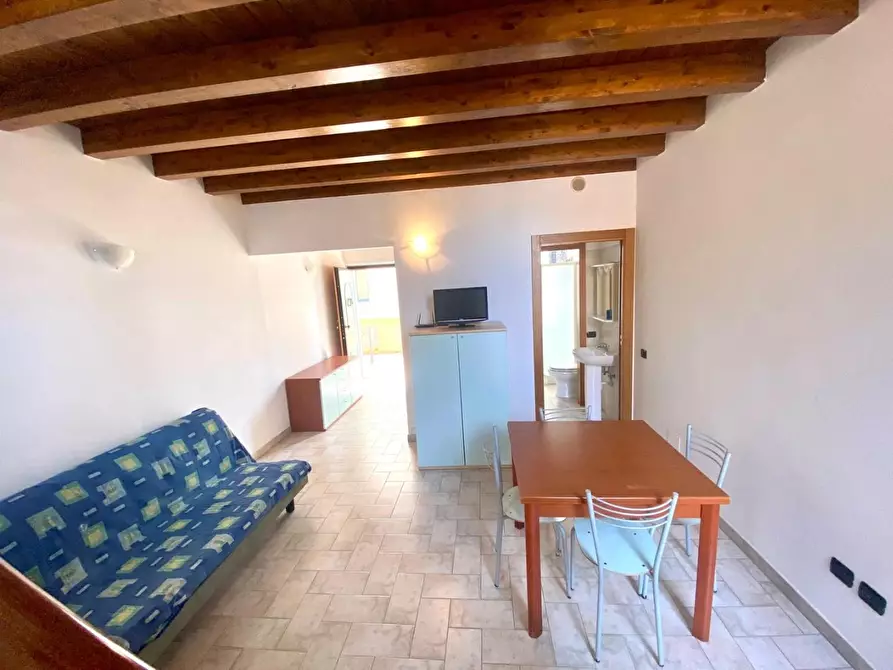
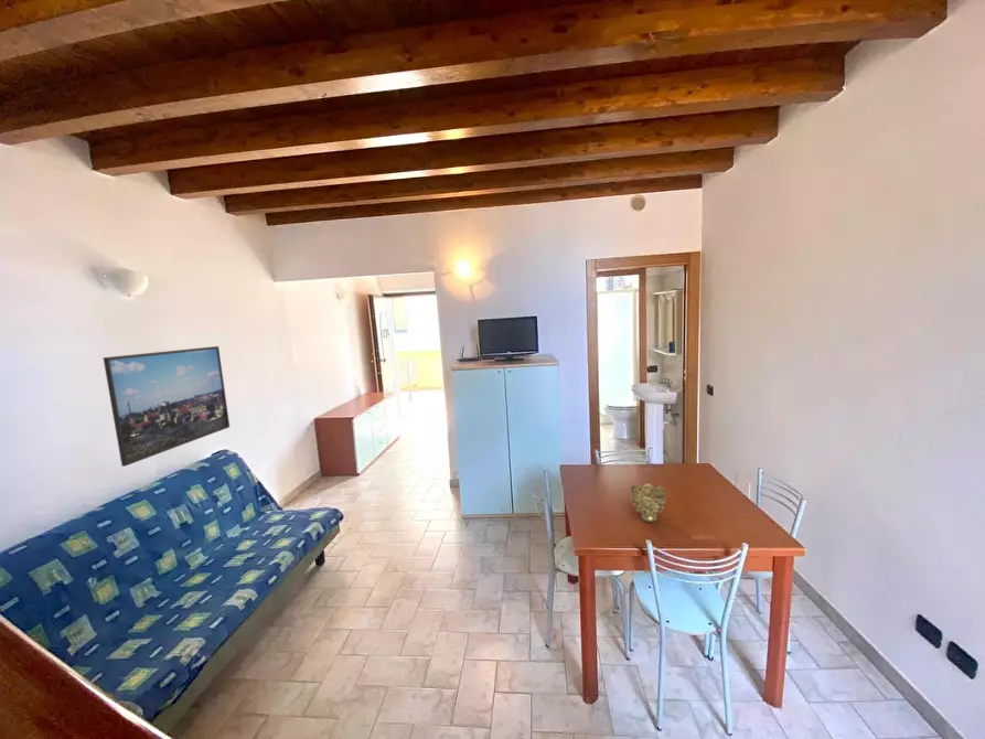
+ decorative bowl (649, 504)
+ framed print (176, 397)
